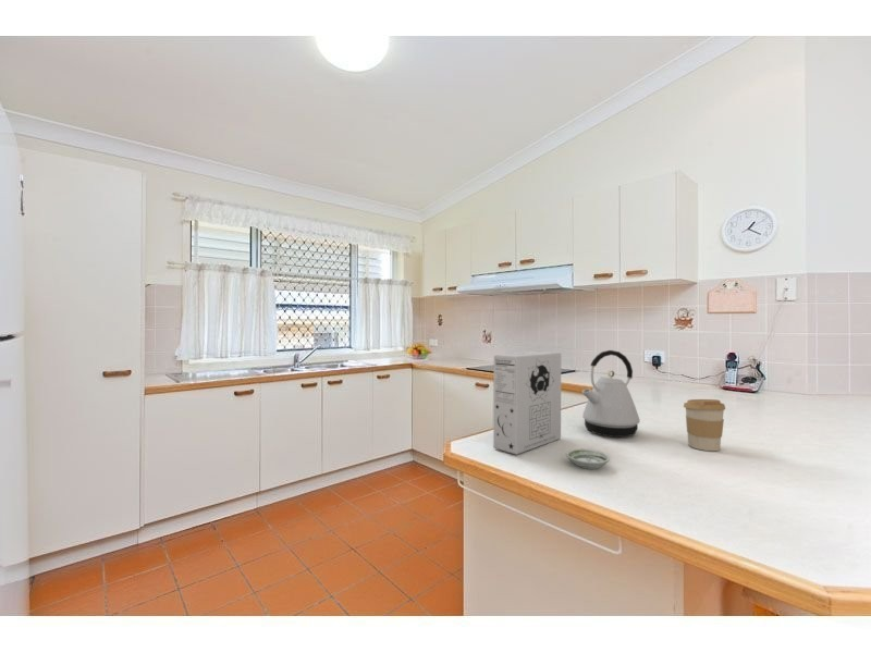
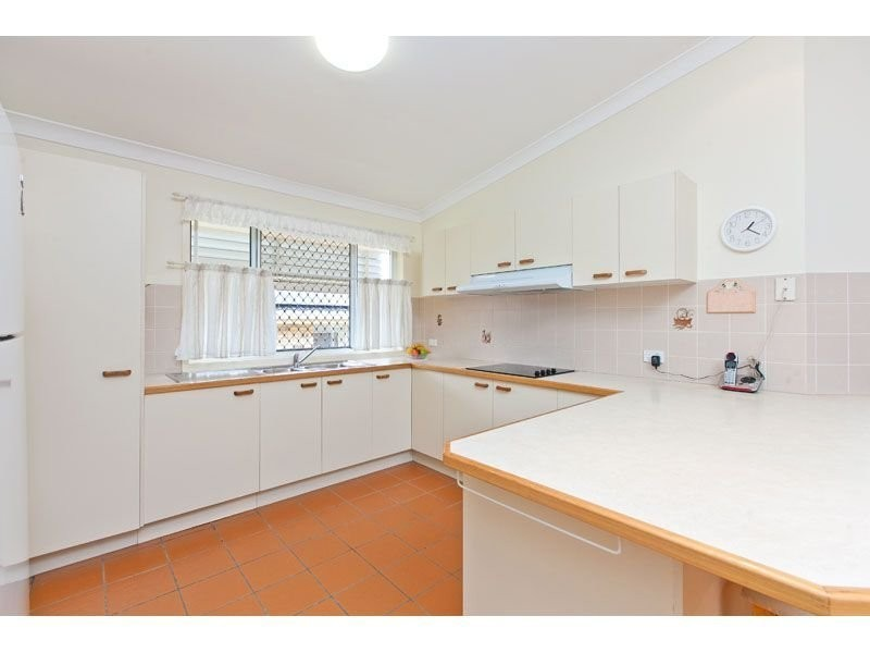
- kettle (609, 391)
- cereal box (528, 397)
- coffee cup (703, 422)
- saucer (587, 459)
